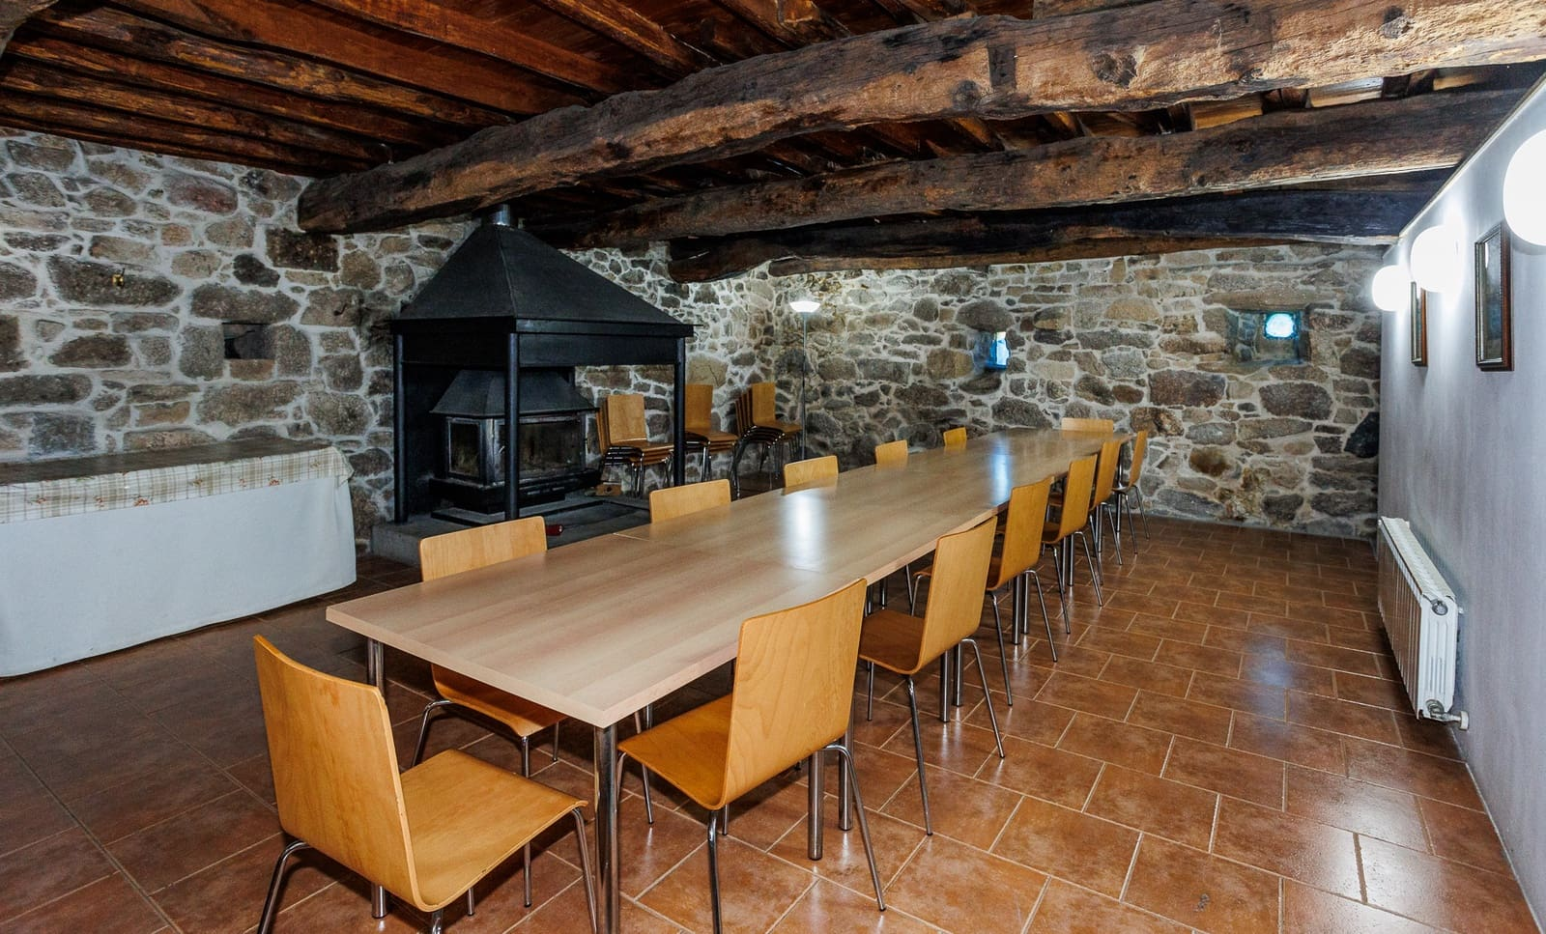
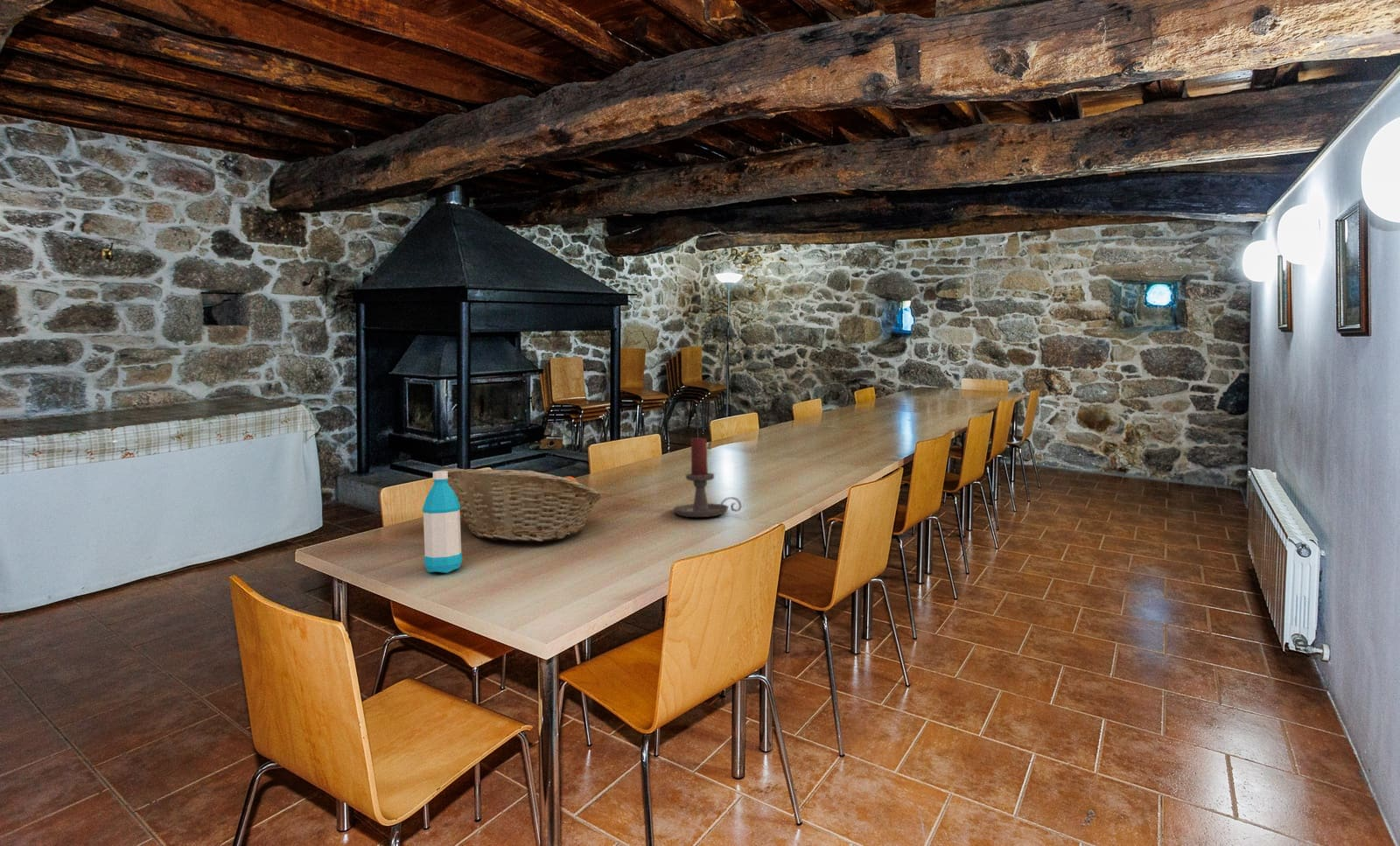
+ fruit basket (521, 499)
+ water bottle (442, 521)
+ candle holder (707, 475)
